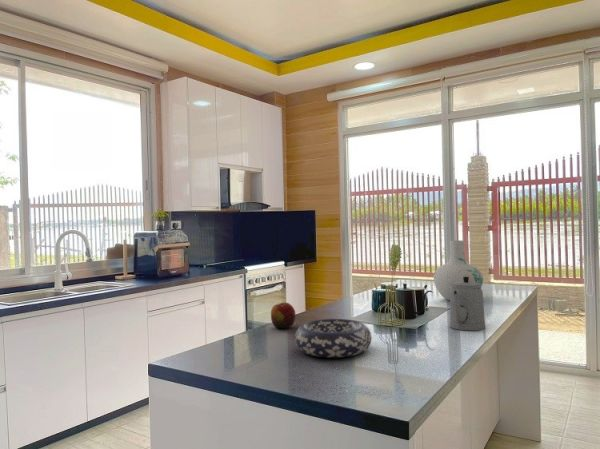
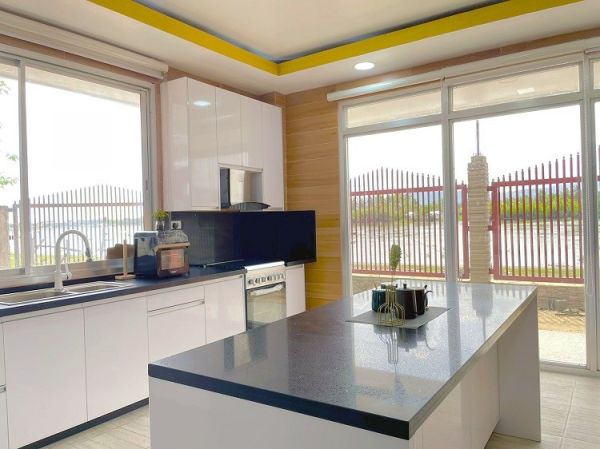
- decorative bowl (333, 337)
- apple (283, 315)
- teapot (465, 302)
- vase (457, 269)
